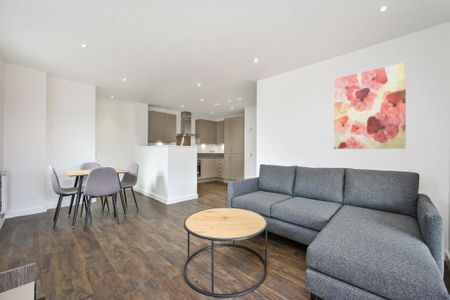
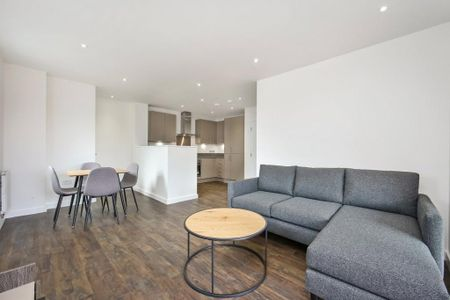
- wall art (366, 110)
